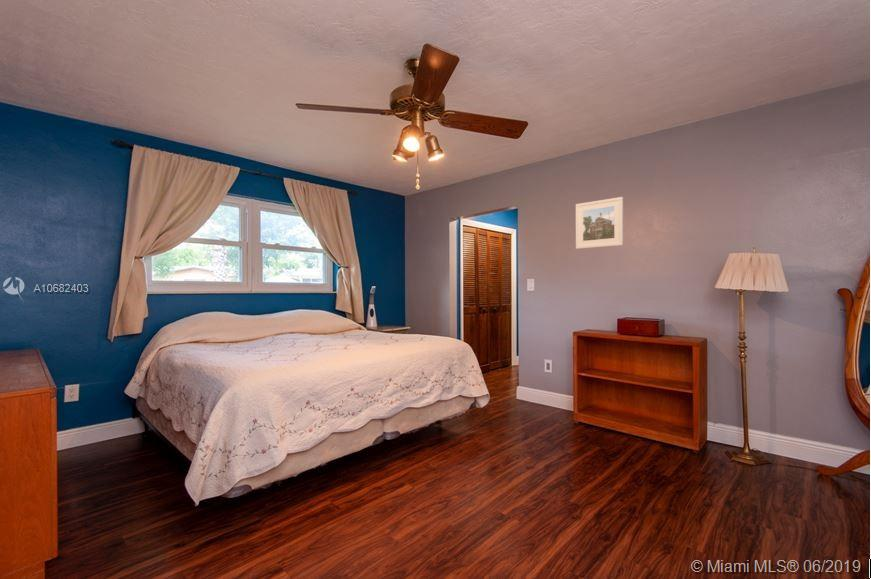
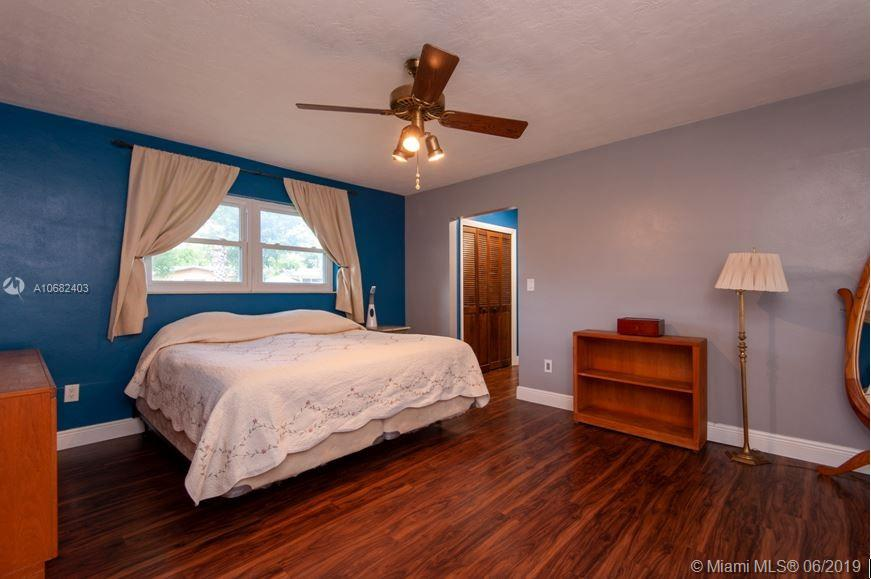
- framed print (598, 224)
